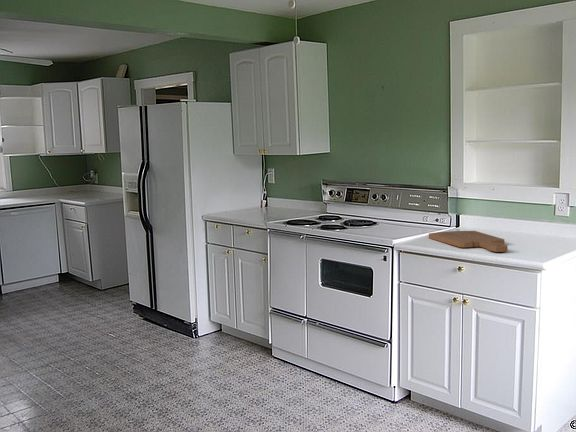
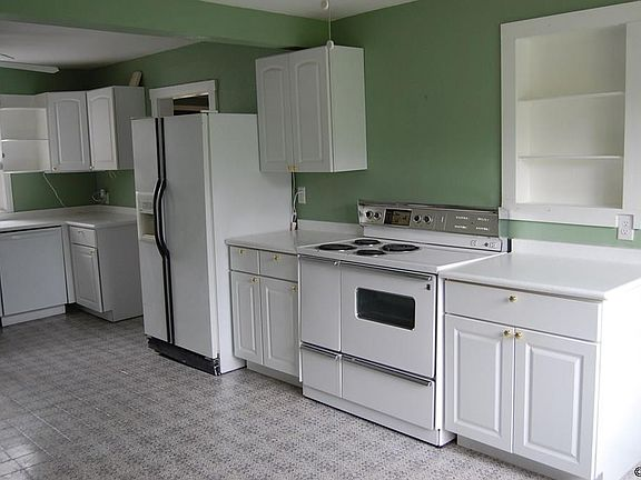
- cutting board (469, 239)
